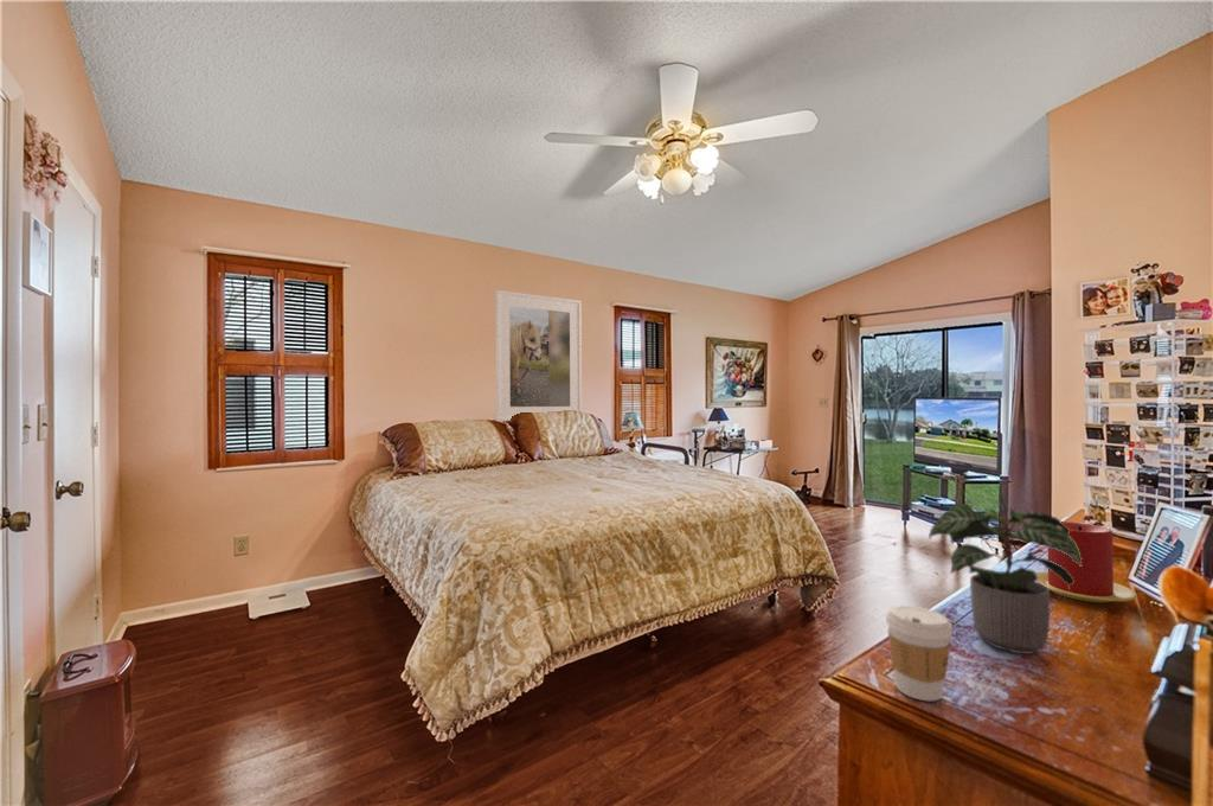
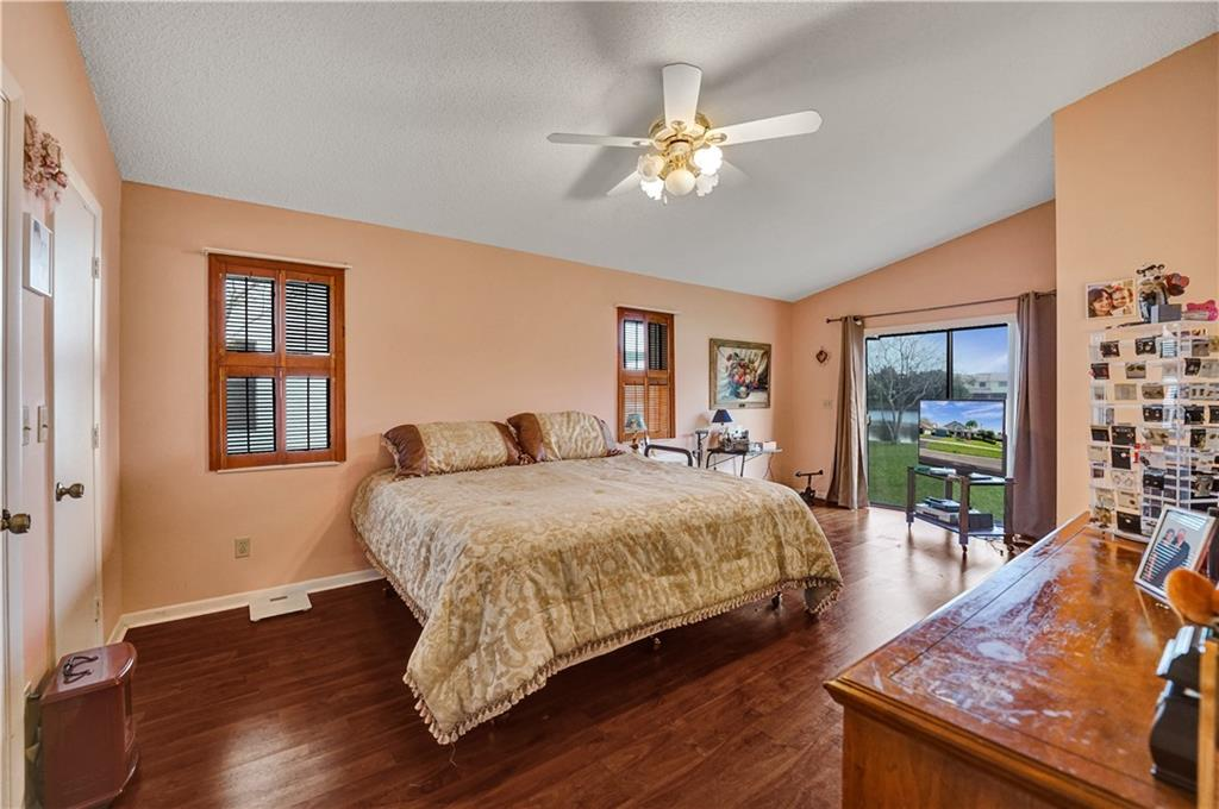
- candle (1082, 559)
- potted plant (1005, 571)
- coffee cup (918, 651)
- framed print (540, 357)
